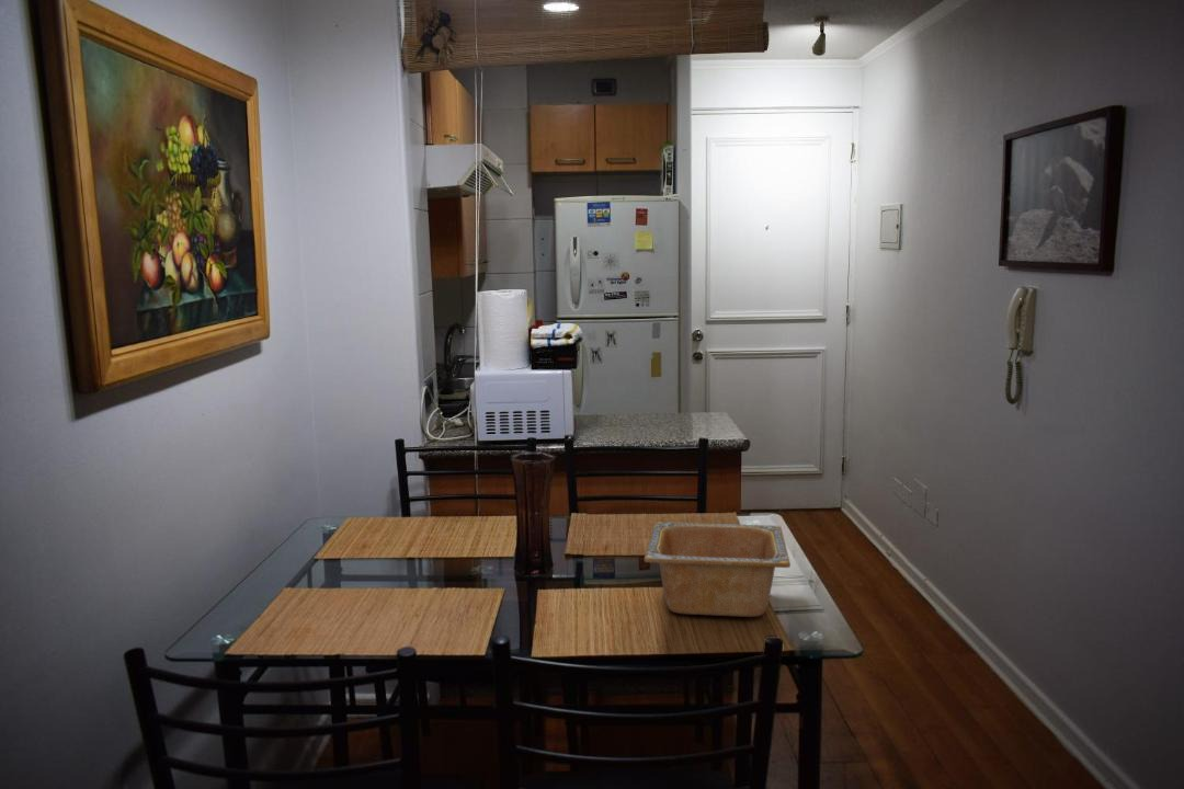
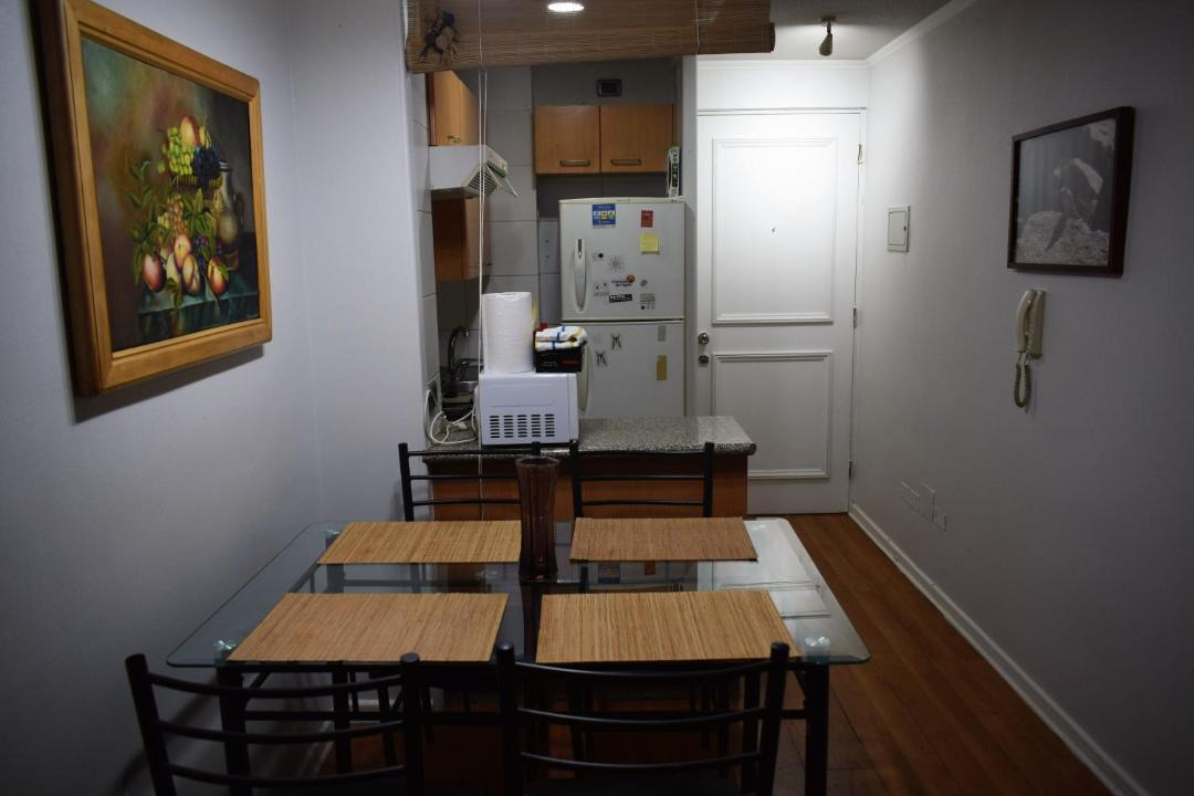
- serving bowl (716, 570)
